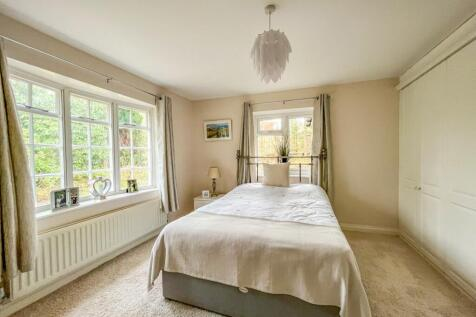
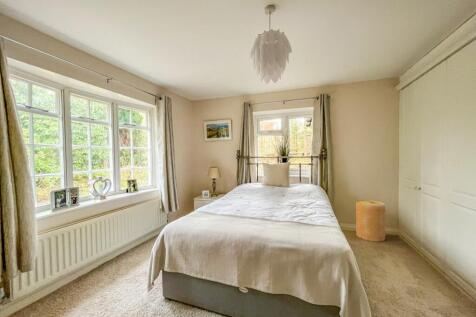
+ basket (370, 219)
